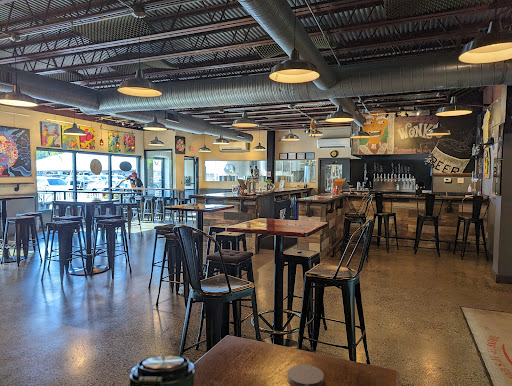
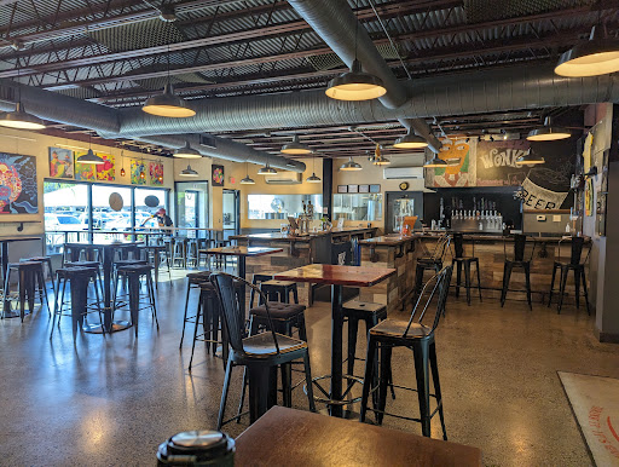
- coaster (305, 376)
